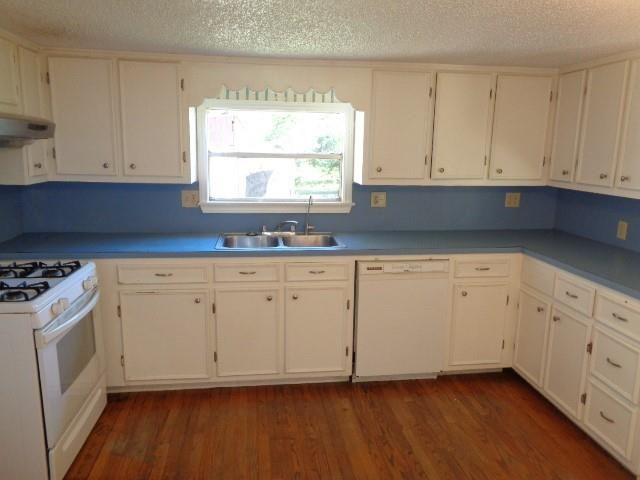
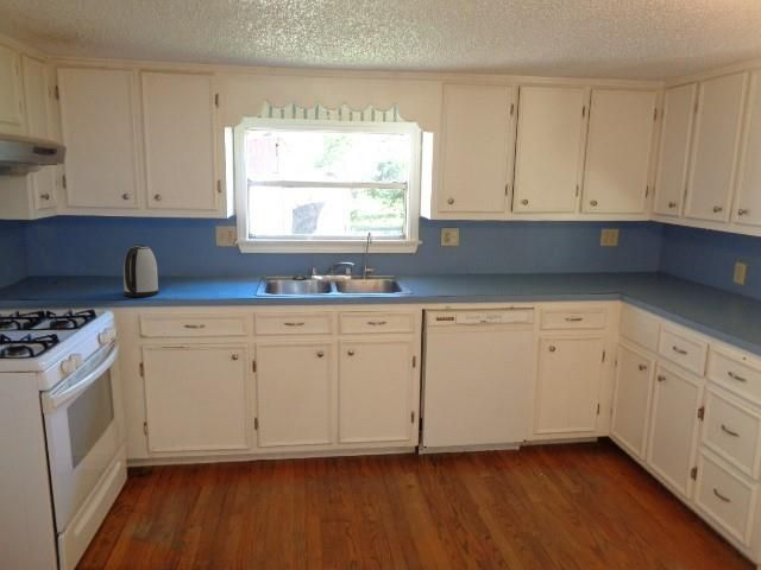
+ kettle (137, 270)
